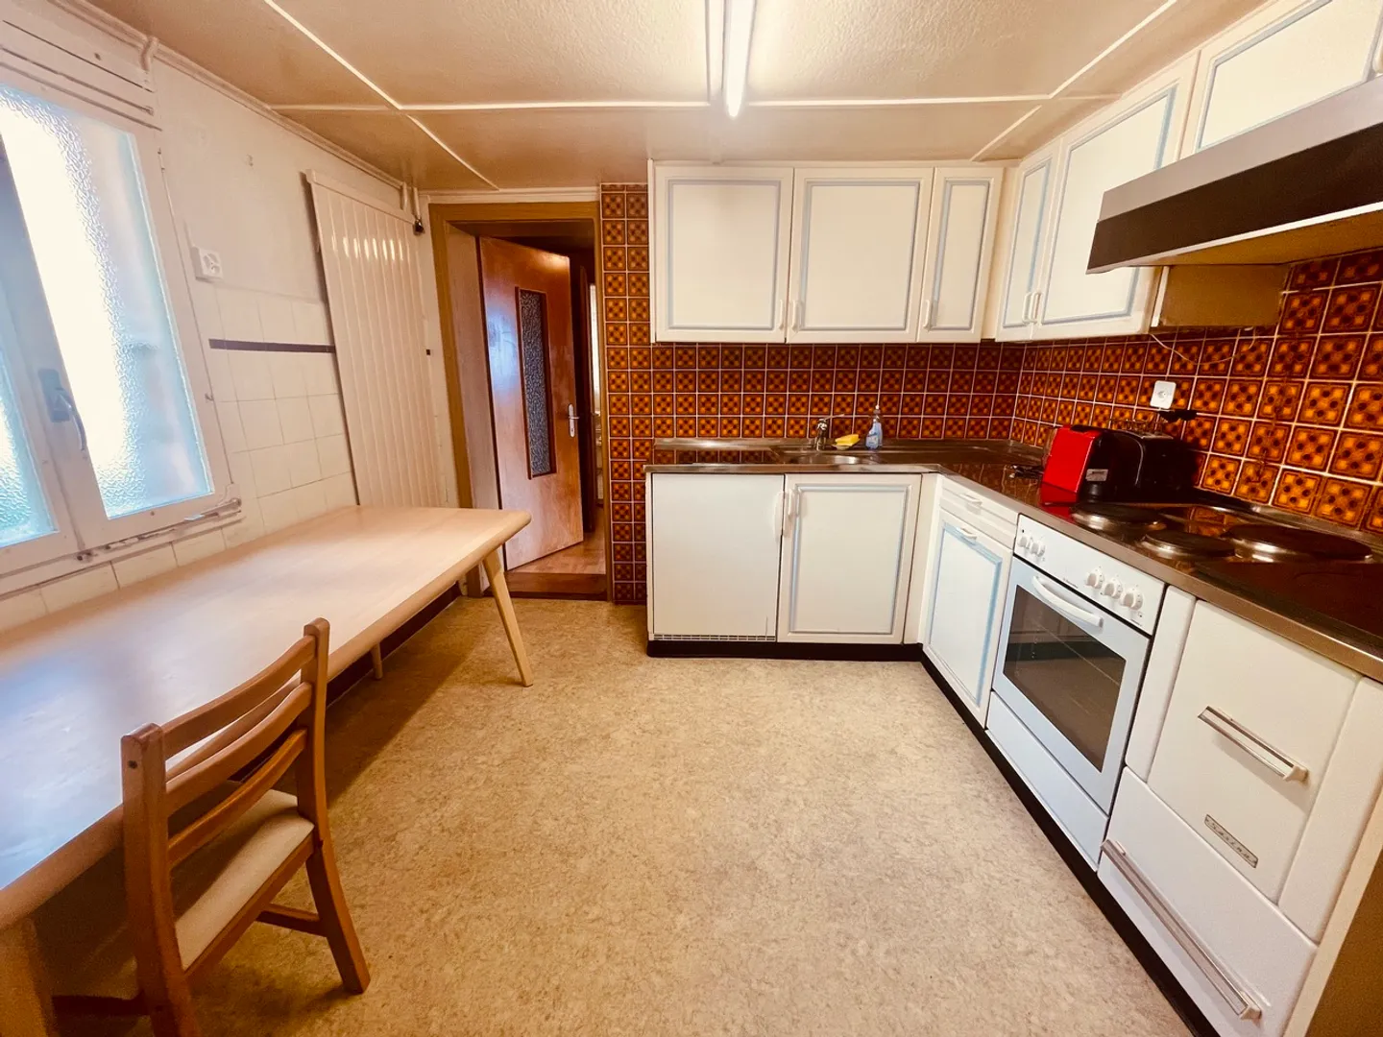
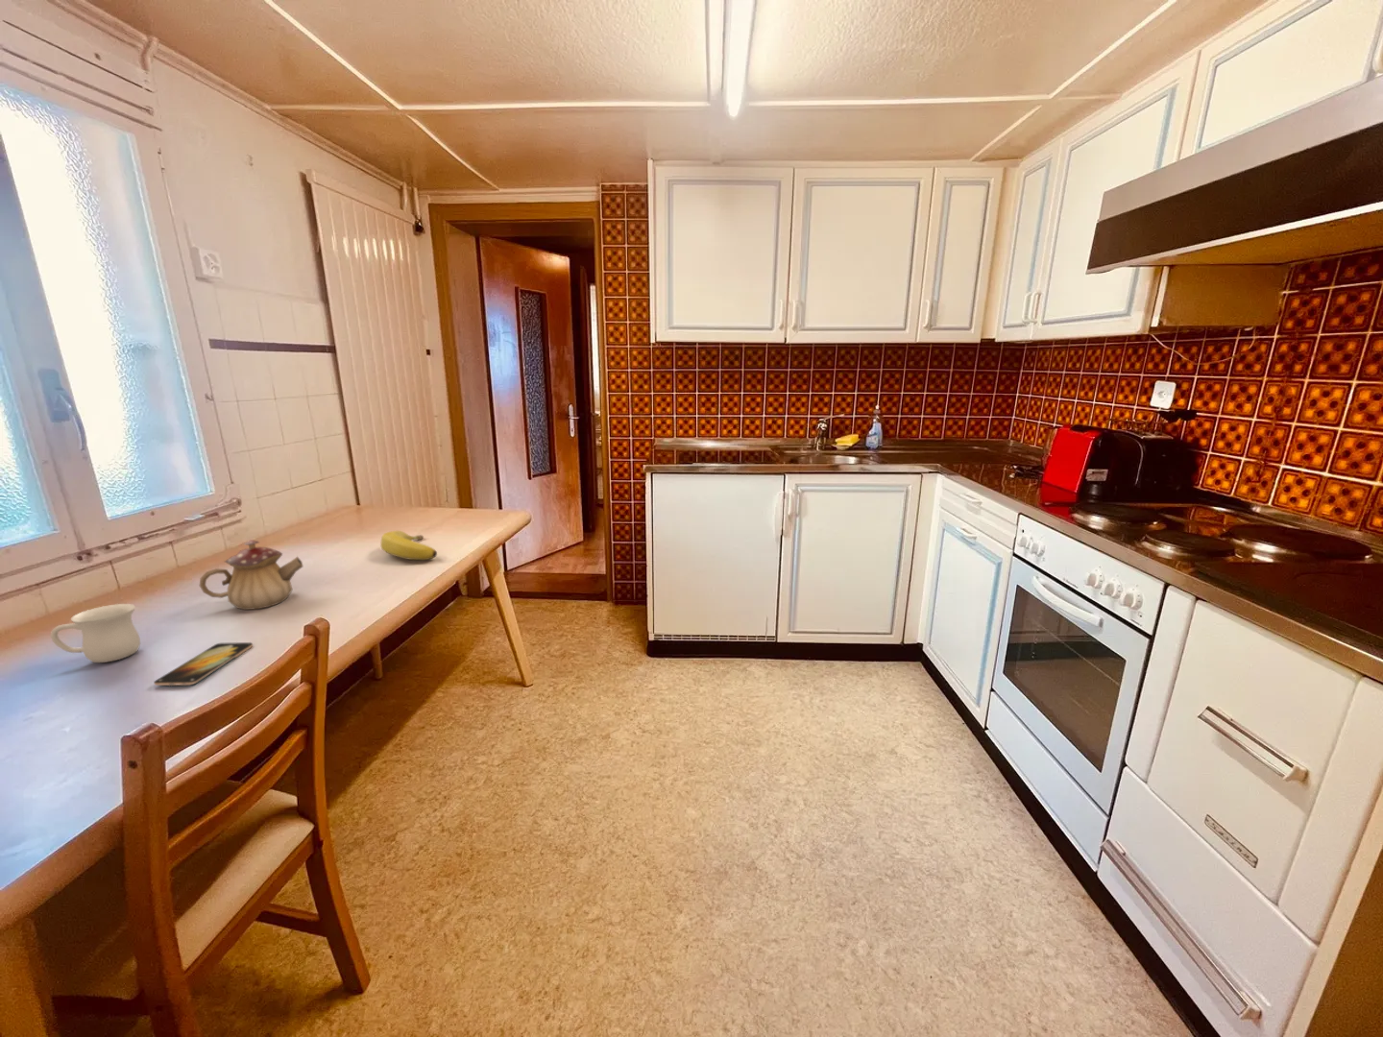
+ mug (97, 636)
+ smartphone (207, 662)
+ teapot (252, 571)
+ banana (418, 539)
